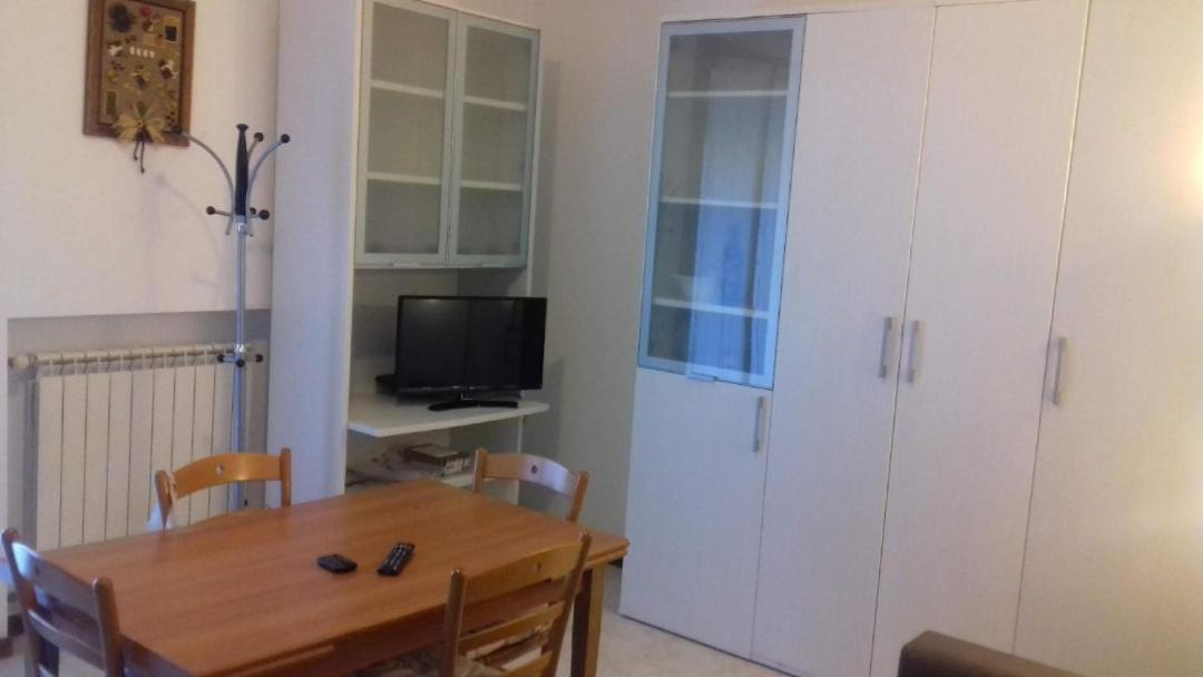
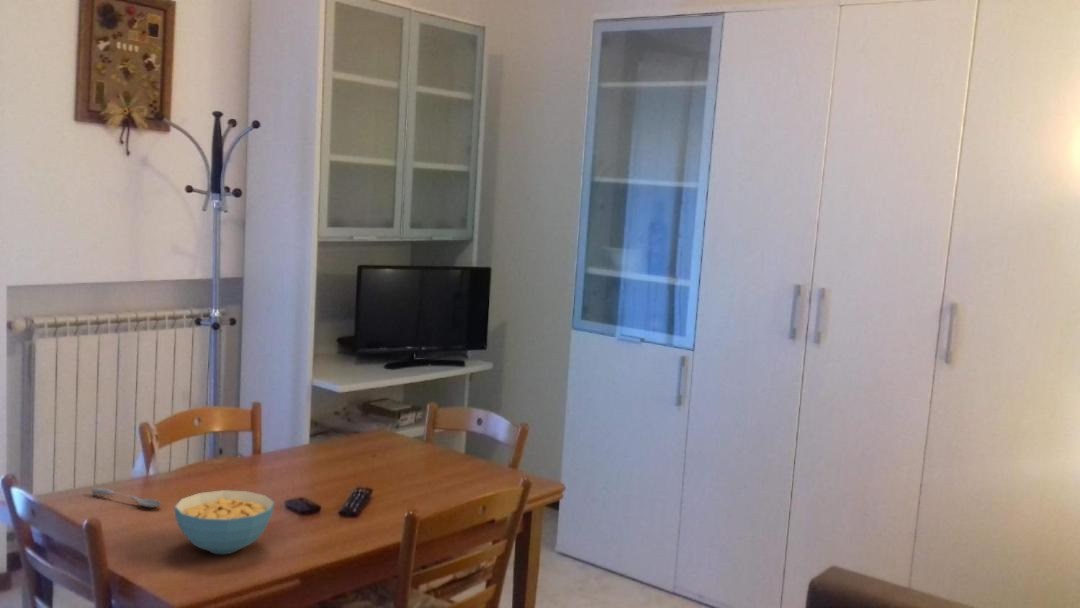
+ soupspoon (126, 496)
+ cereal bowl (224, 526)
